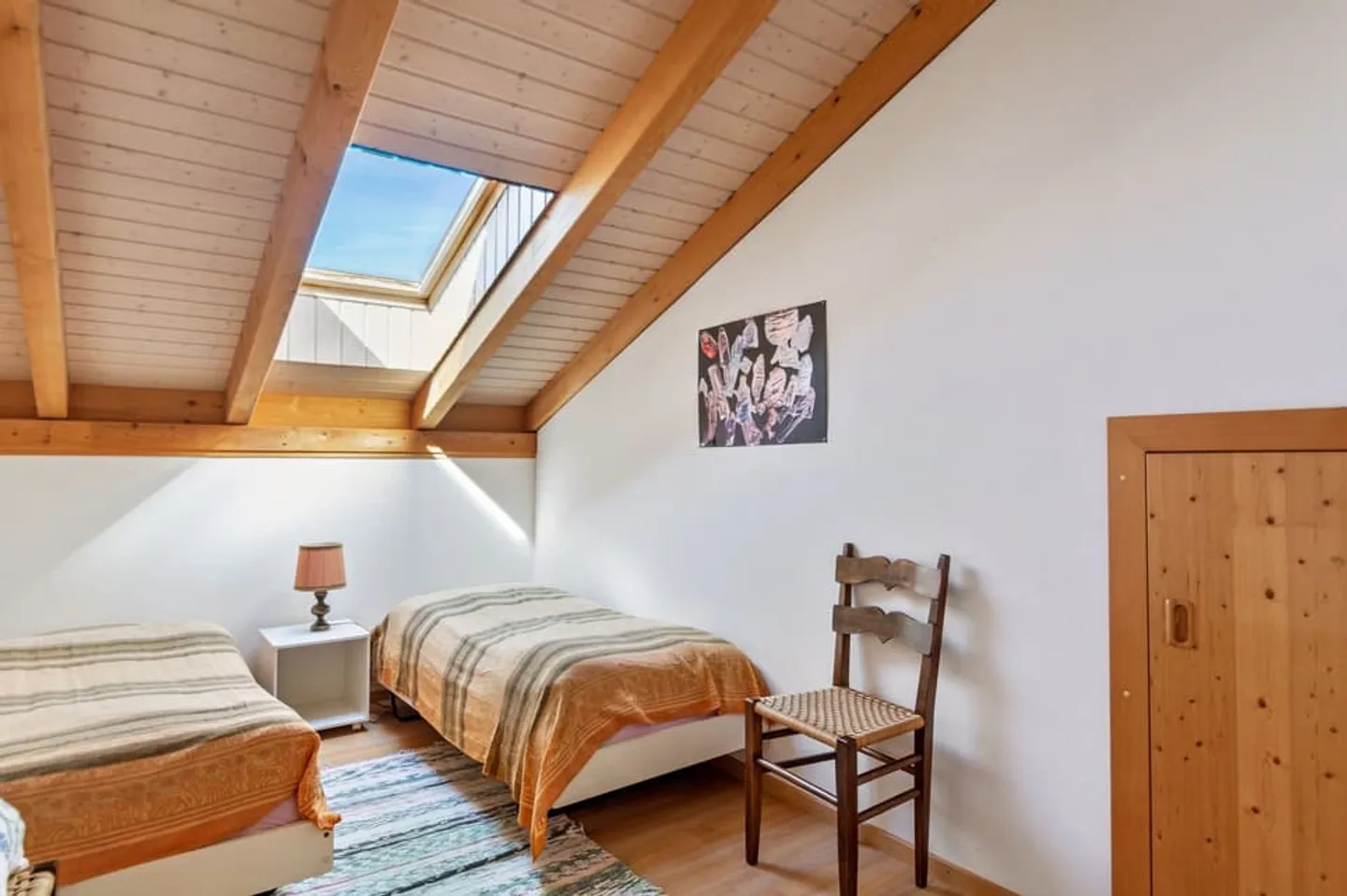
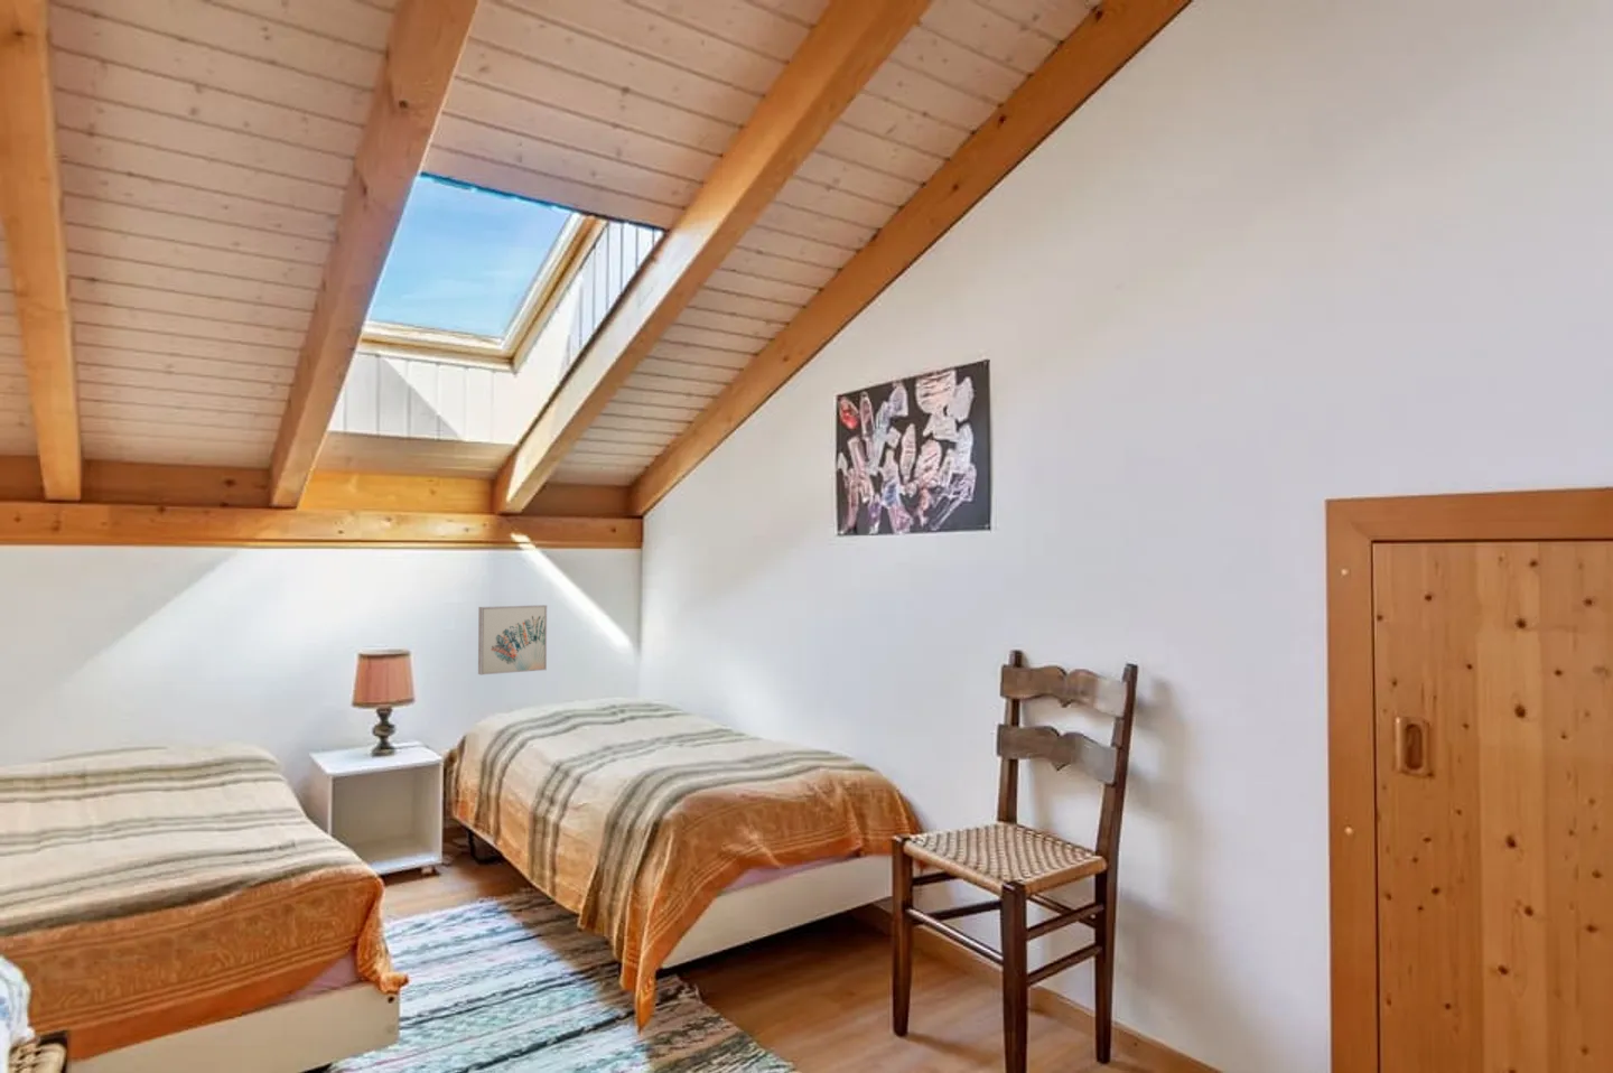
+ wall art (513, 638)
